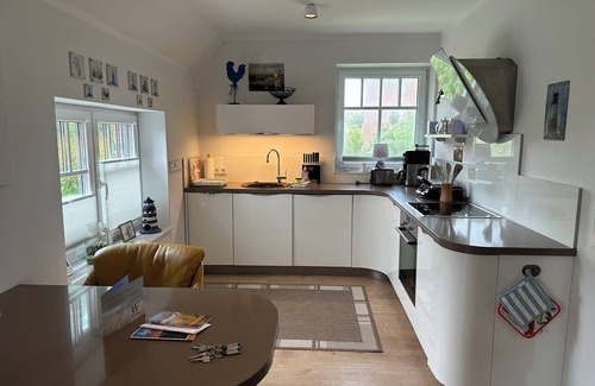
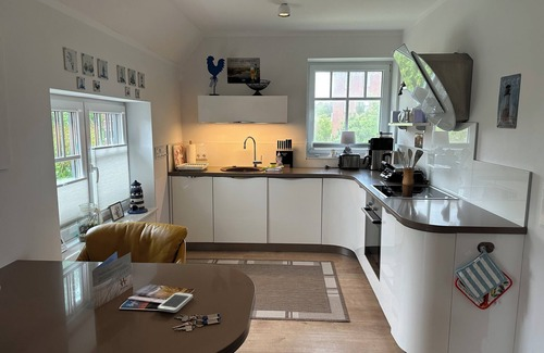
+ smartphone (175, 302)
